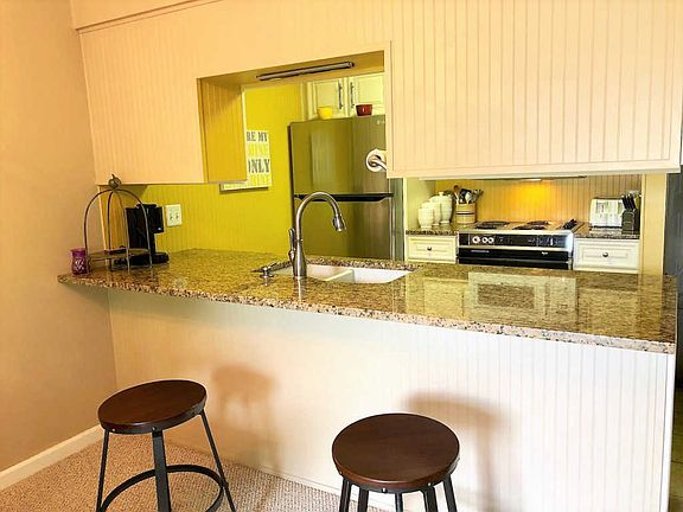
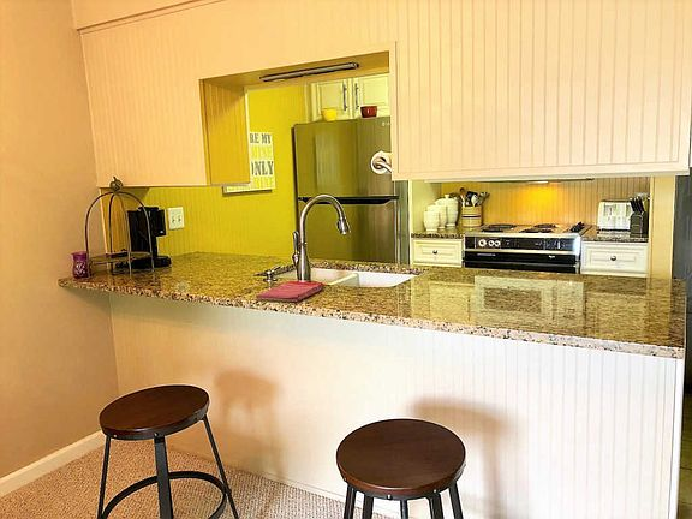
+ dish towel (291, 290)
